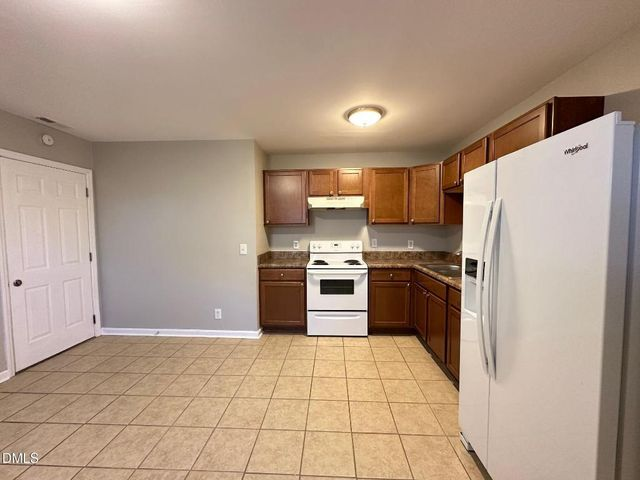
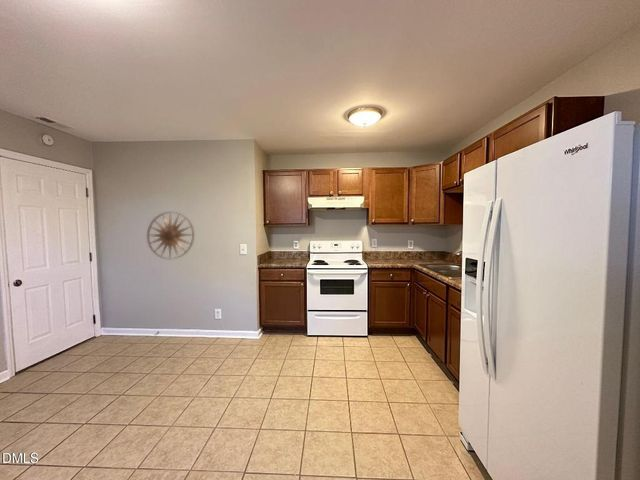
+ wall art (170, 235)
